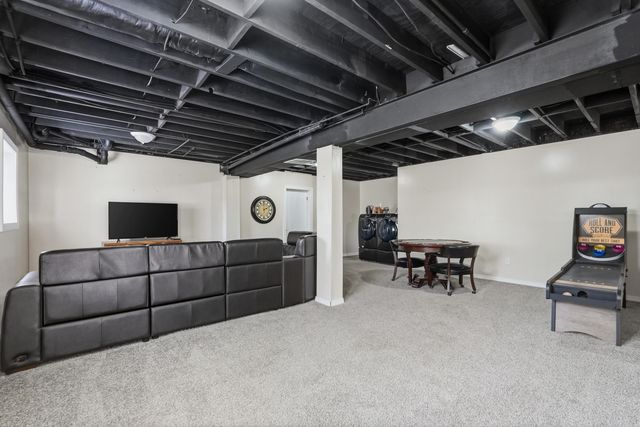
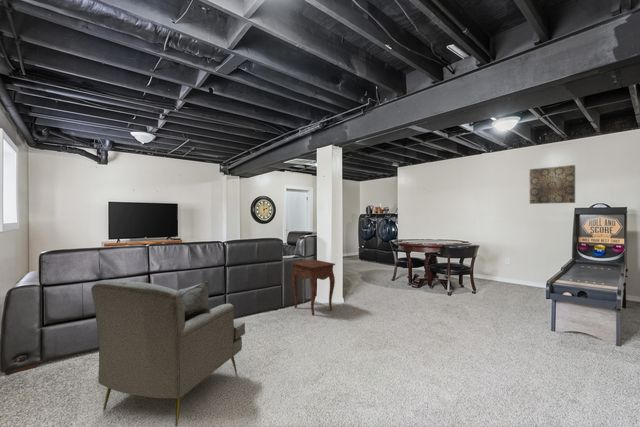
+ armchair (170, 330)
+ wall art (551, 185)
+ side table (313, 286)
